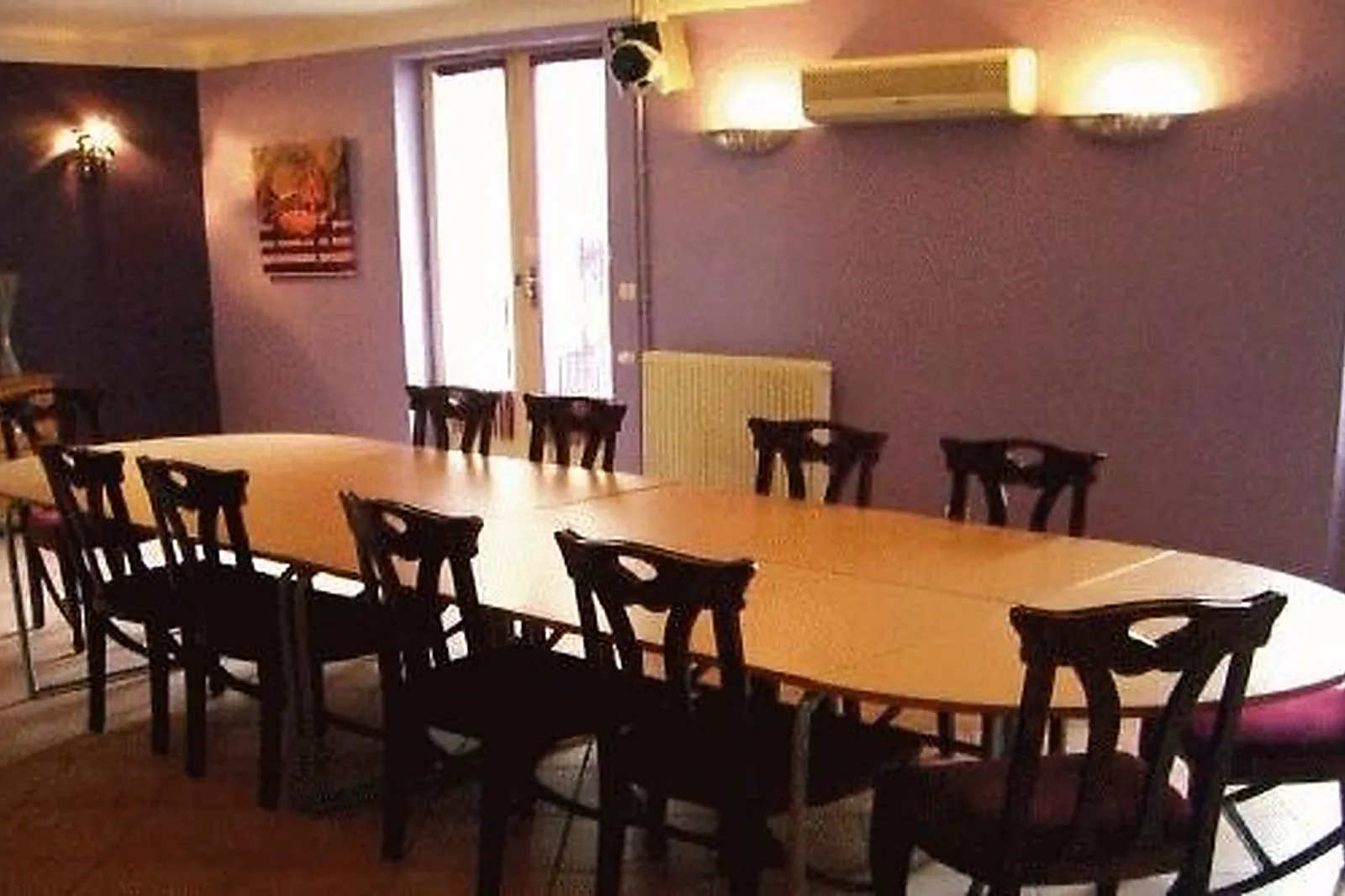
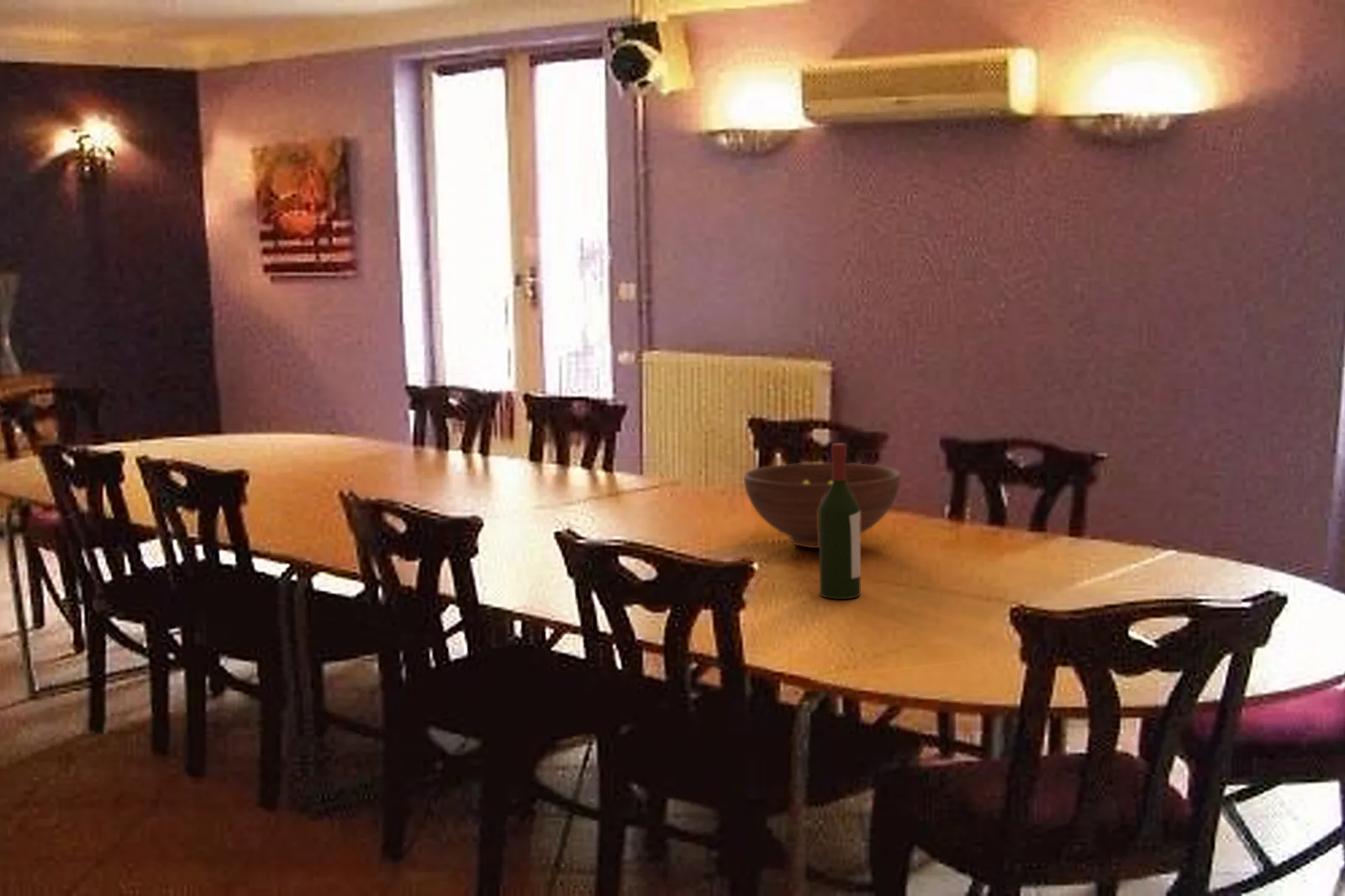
+ fruit bowl (819, 509)
+ wine bottle (839, 519)
